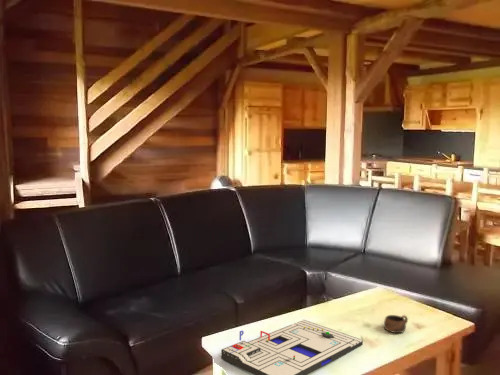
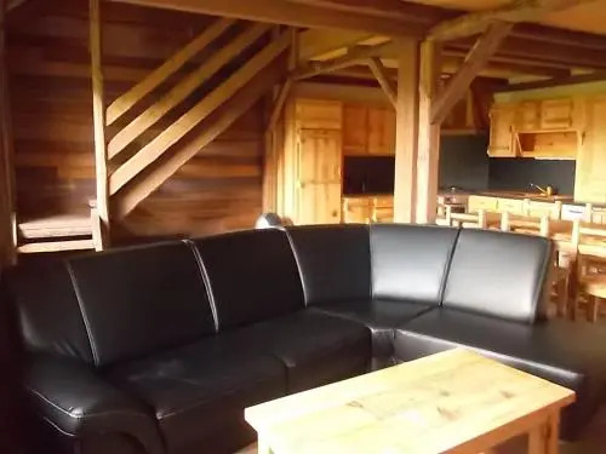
- board game (294, 338)
- cup (397, 323)
